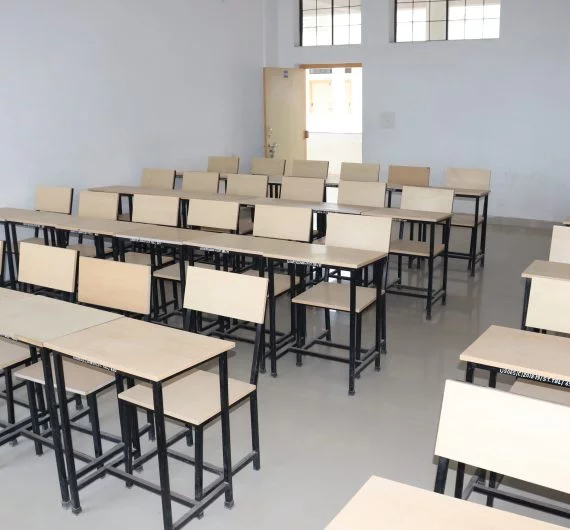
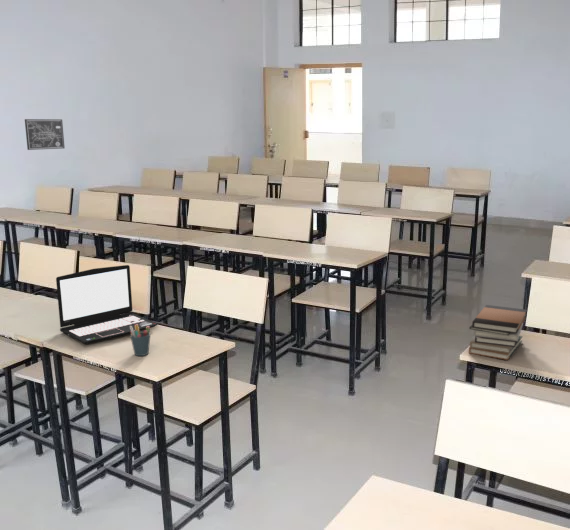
+ wall art (45, 134)
+ pen holder (140, 338)
+ laptop (108, 302)
+ book stack (498, 331)
